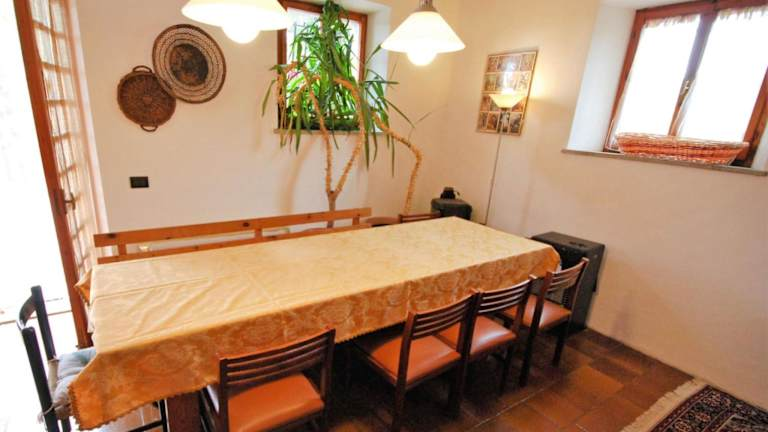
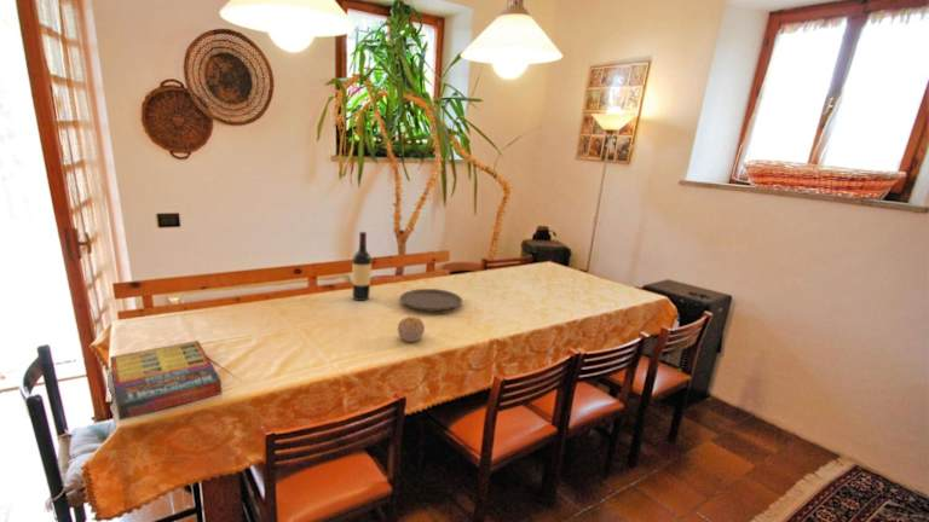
+ plate (431, 300)
+ wine bottle (362, 266)
+ fruit (410, 329)
+ game compilation box (163, 375)
